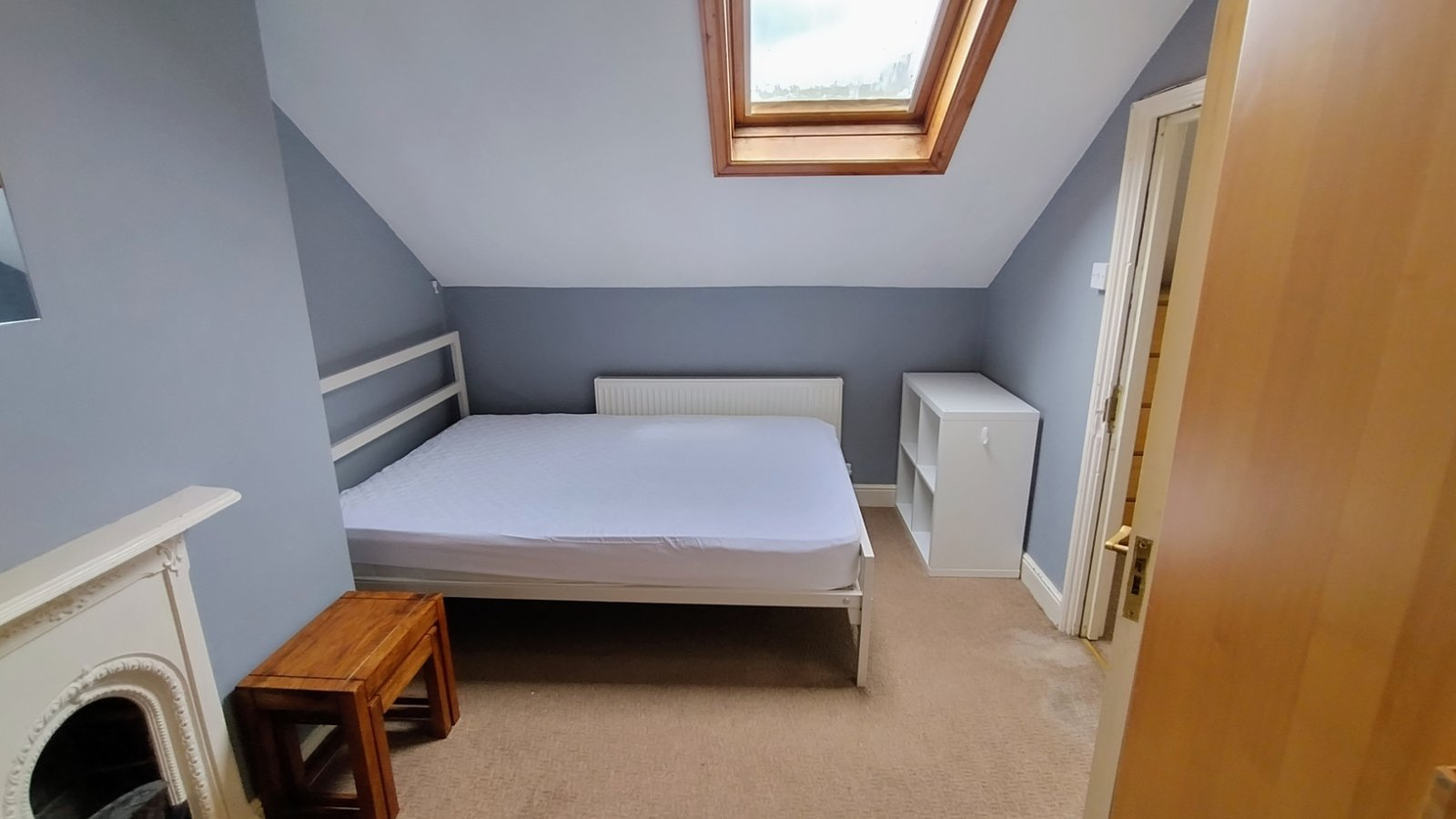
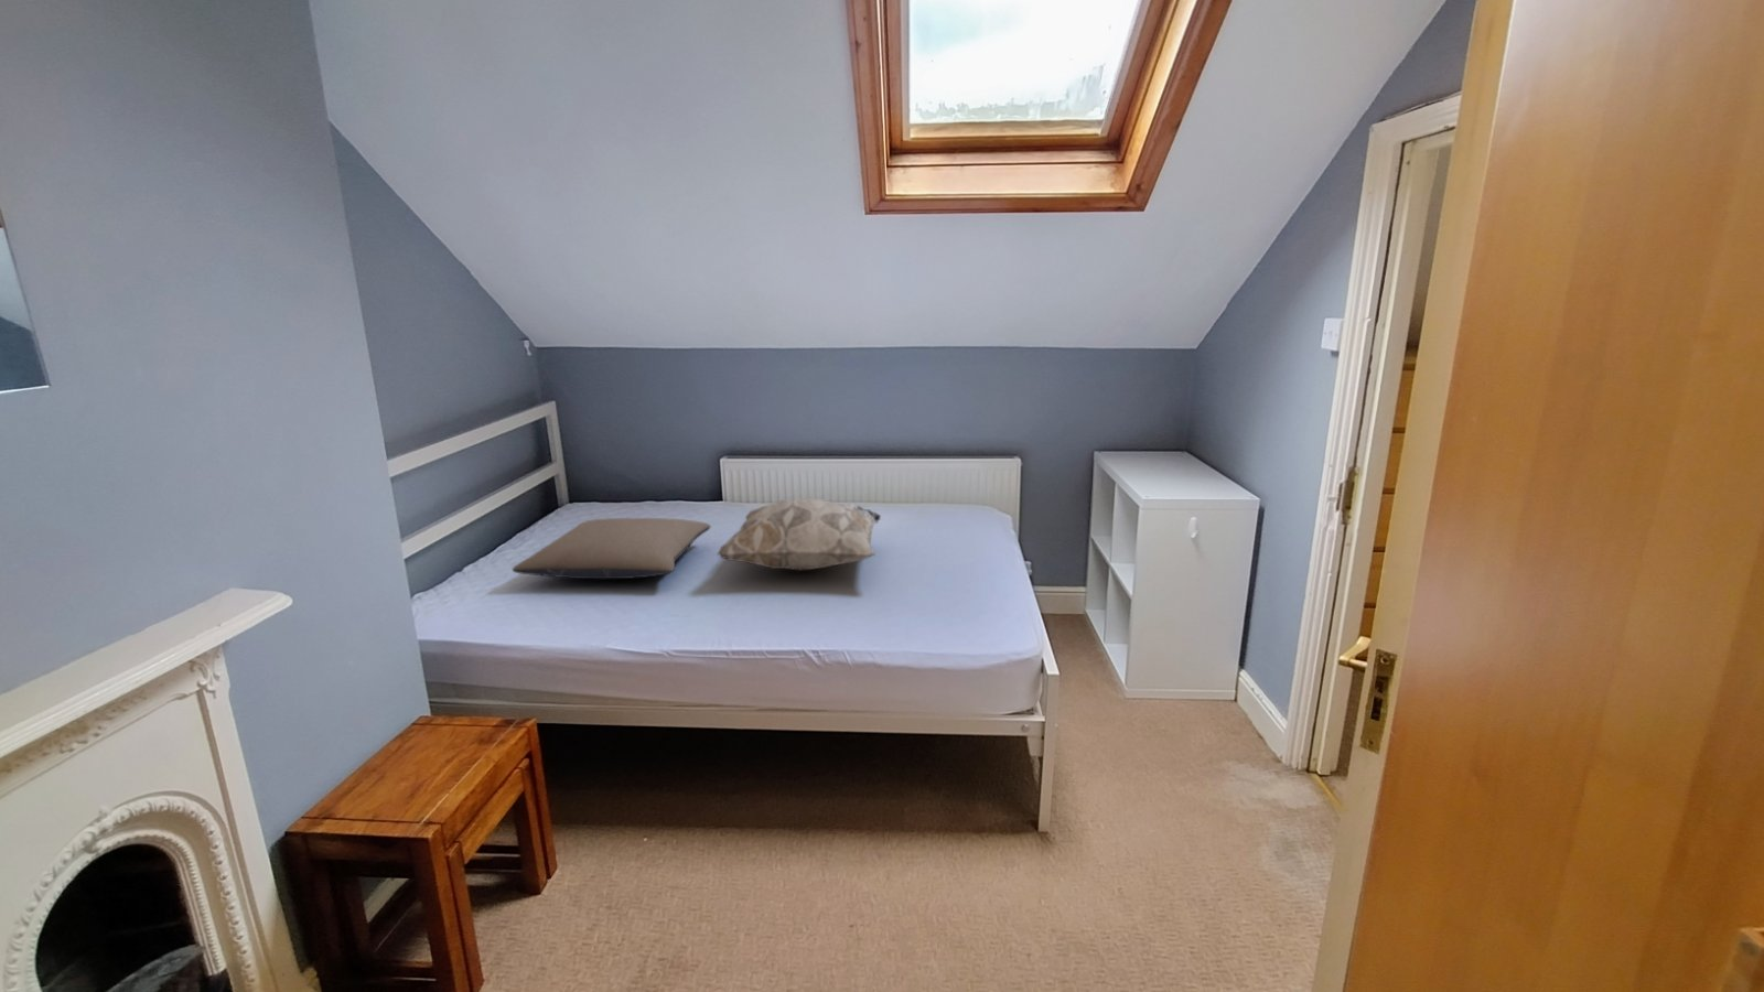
+ decorative pillow (804, 533)
+ pillow (619, 545)
